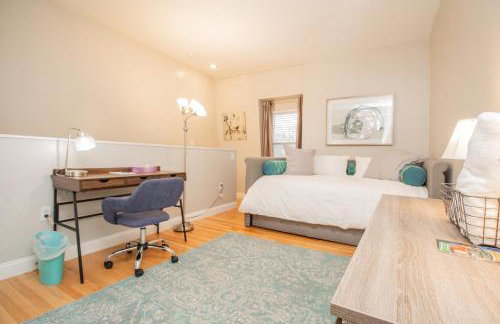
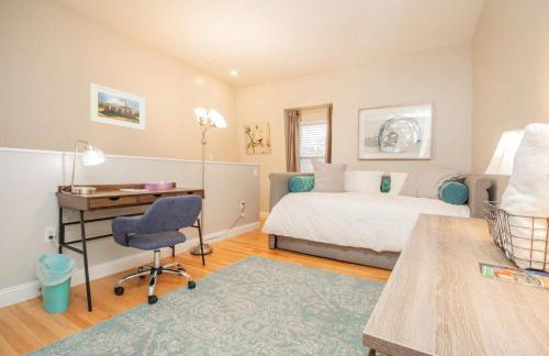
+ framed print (120, 108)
